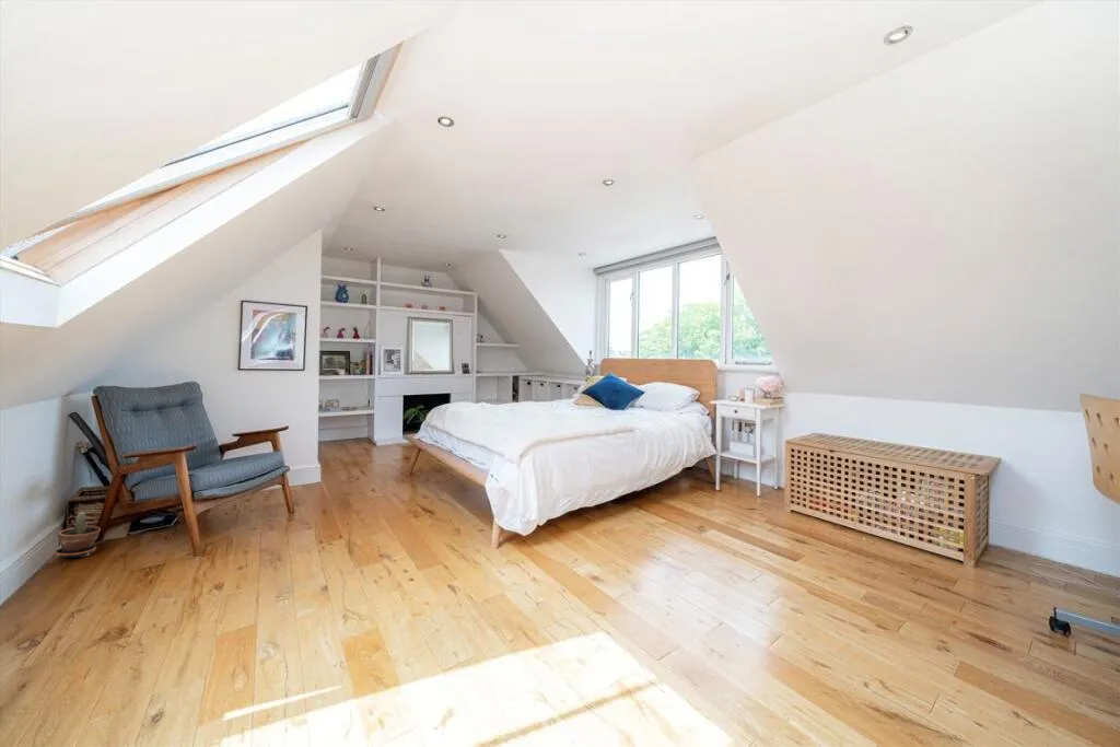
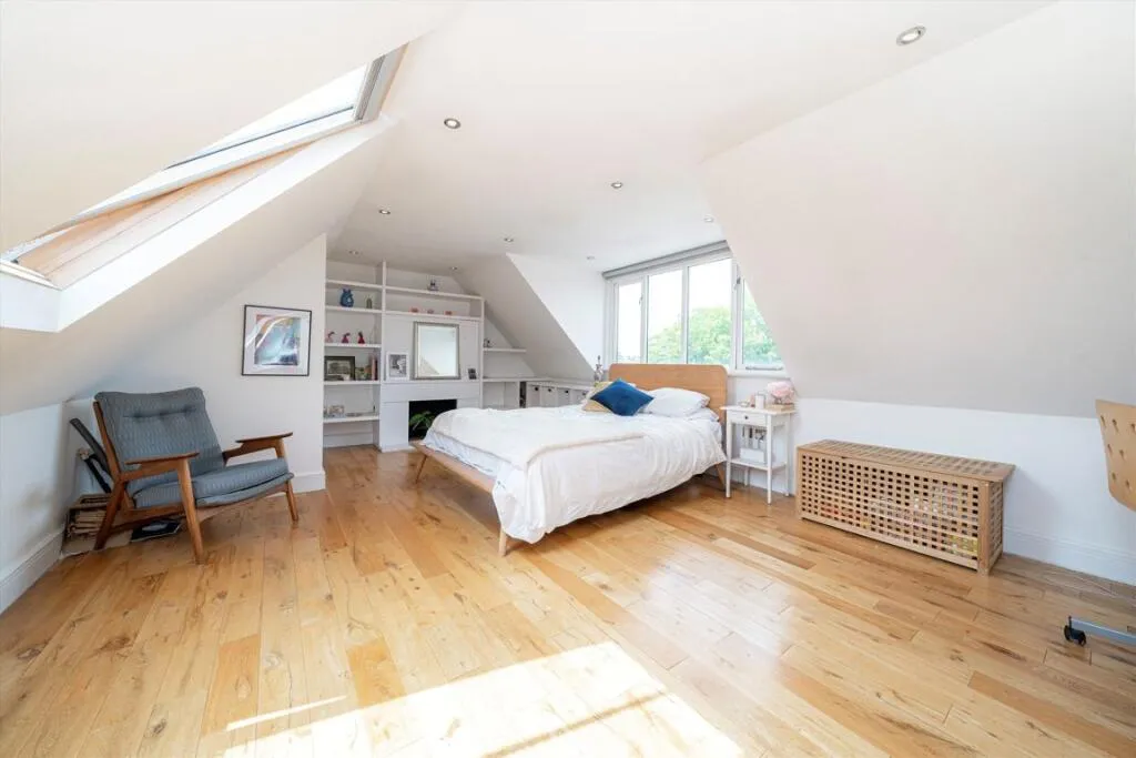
- potted plant (78, 533)
